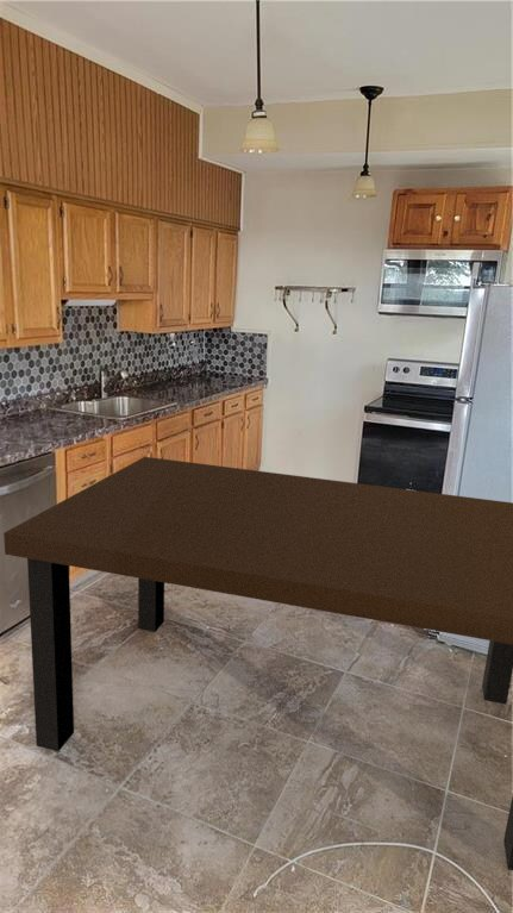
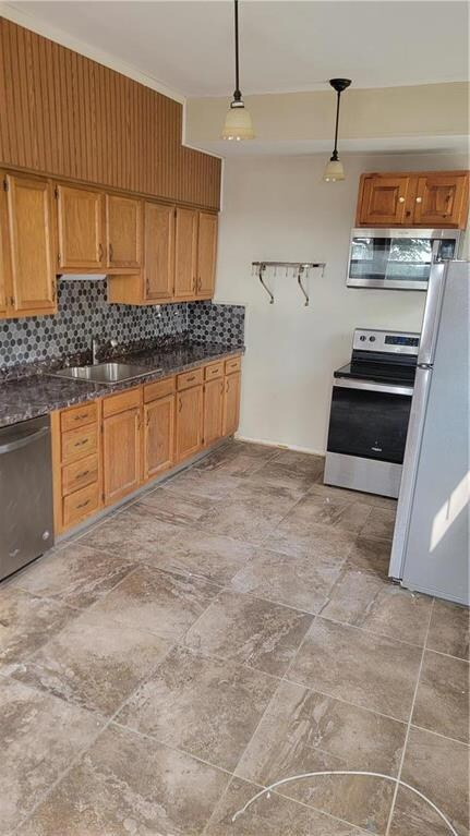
- dining table (305, 607)
